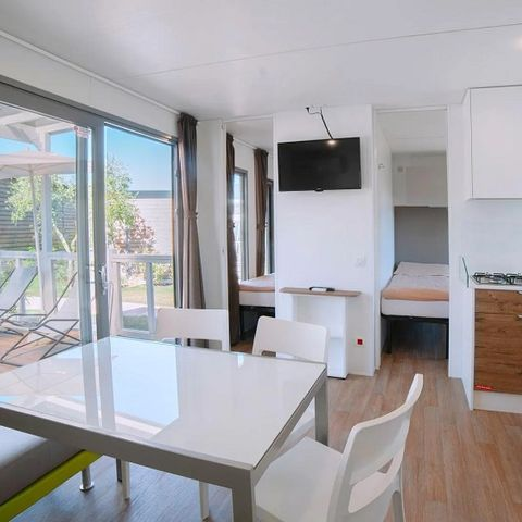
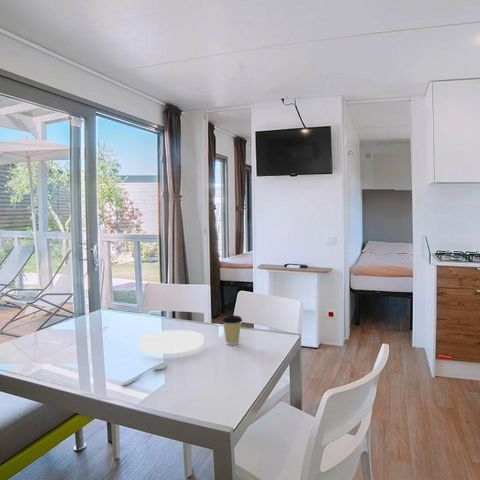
+ spoon (145, 372)
+ plate (171, 341)
+ coffee cup (232, 329)
